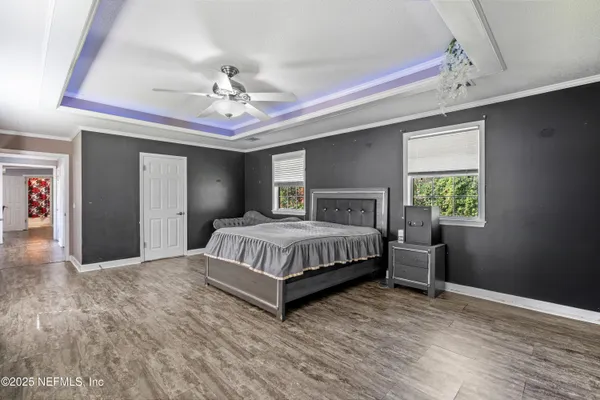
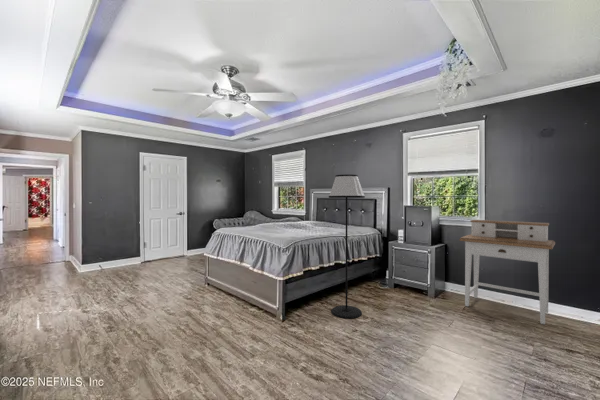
+ desk (505, 258)
+ floor lamp (346, 243)
